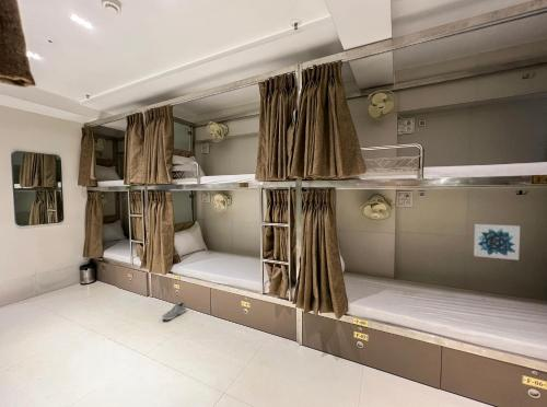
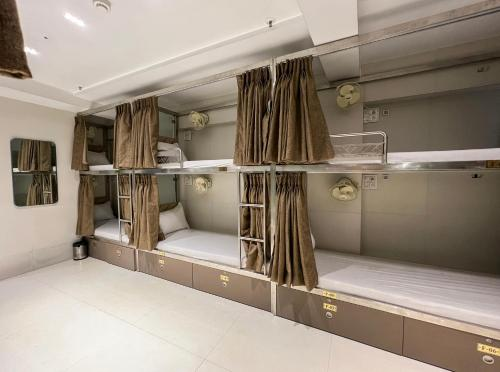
- sneaker (173, 310)
- wall art (496, 241)
